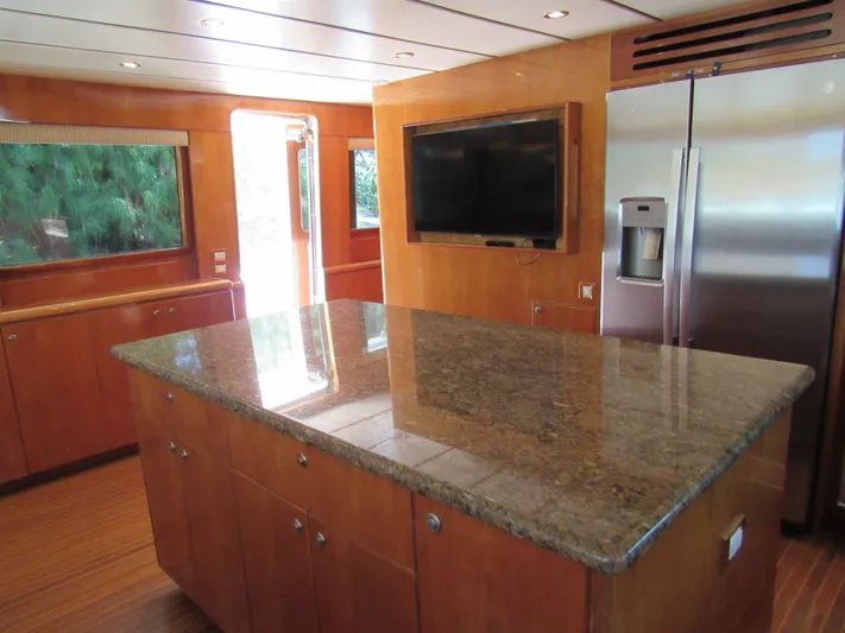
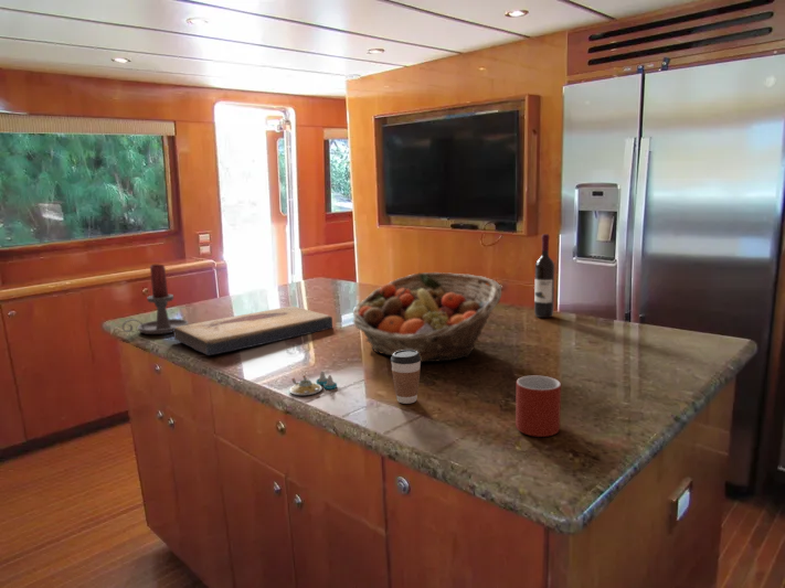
+ fish fossil (256, 327)
+ mug (538, 402)
+ wine bottle (544, 275)
+ fruit basket (425, 313)
+ candle holder (152, 298)
+ salt and pepper shaker set (310, 382)
+ coffee cup (405, 376)
